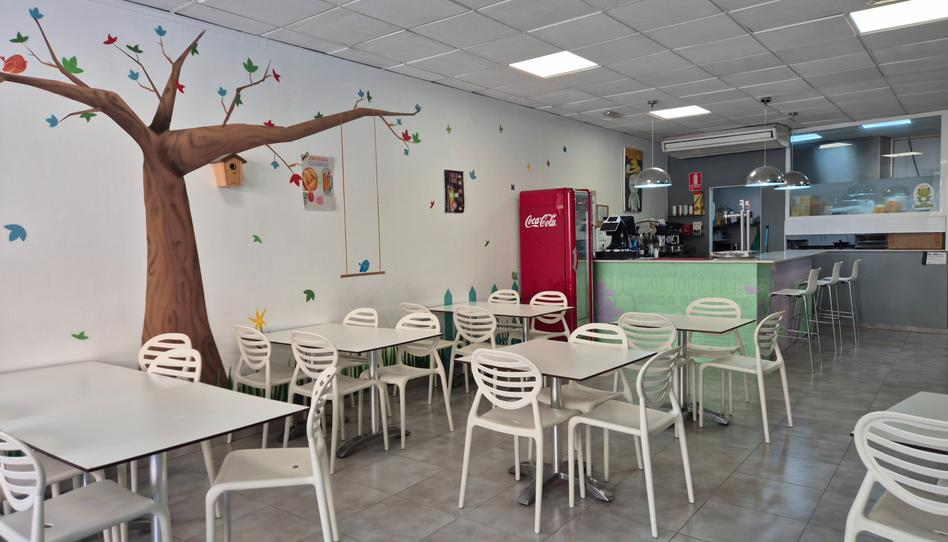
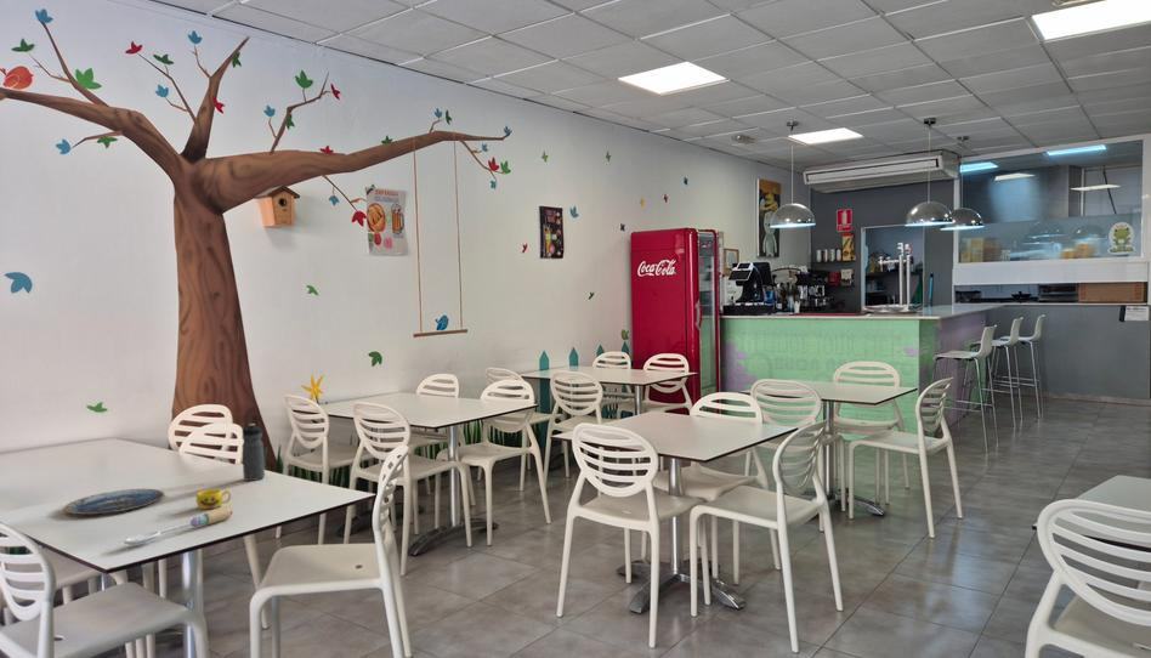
+ plate (115, 501)
+ cup (214, 498)
+ water bottle (253, 450)
+ spoon (181, 526)
